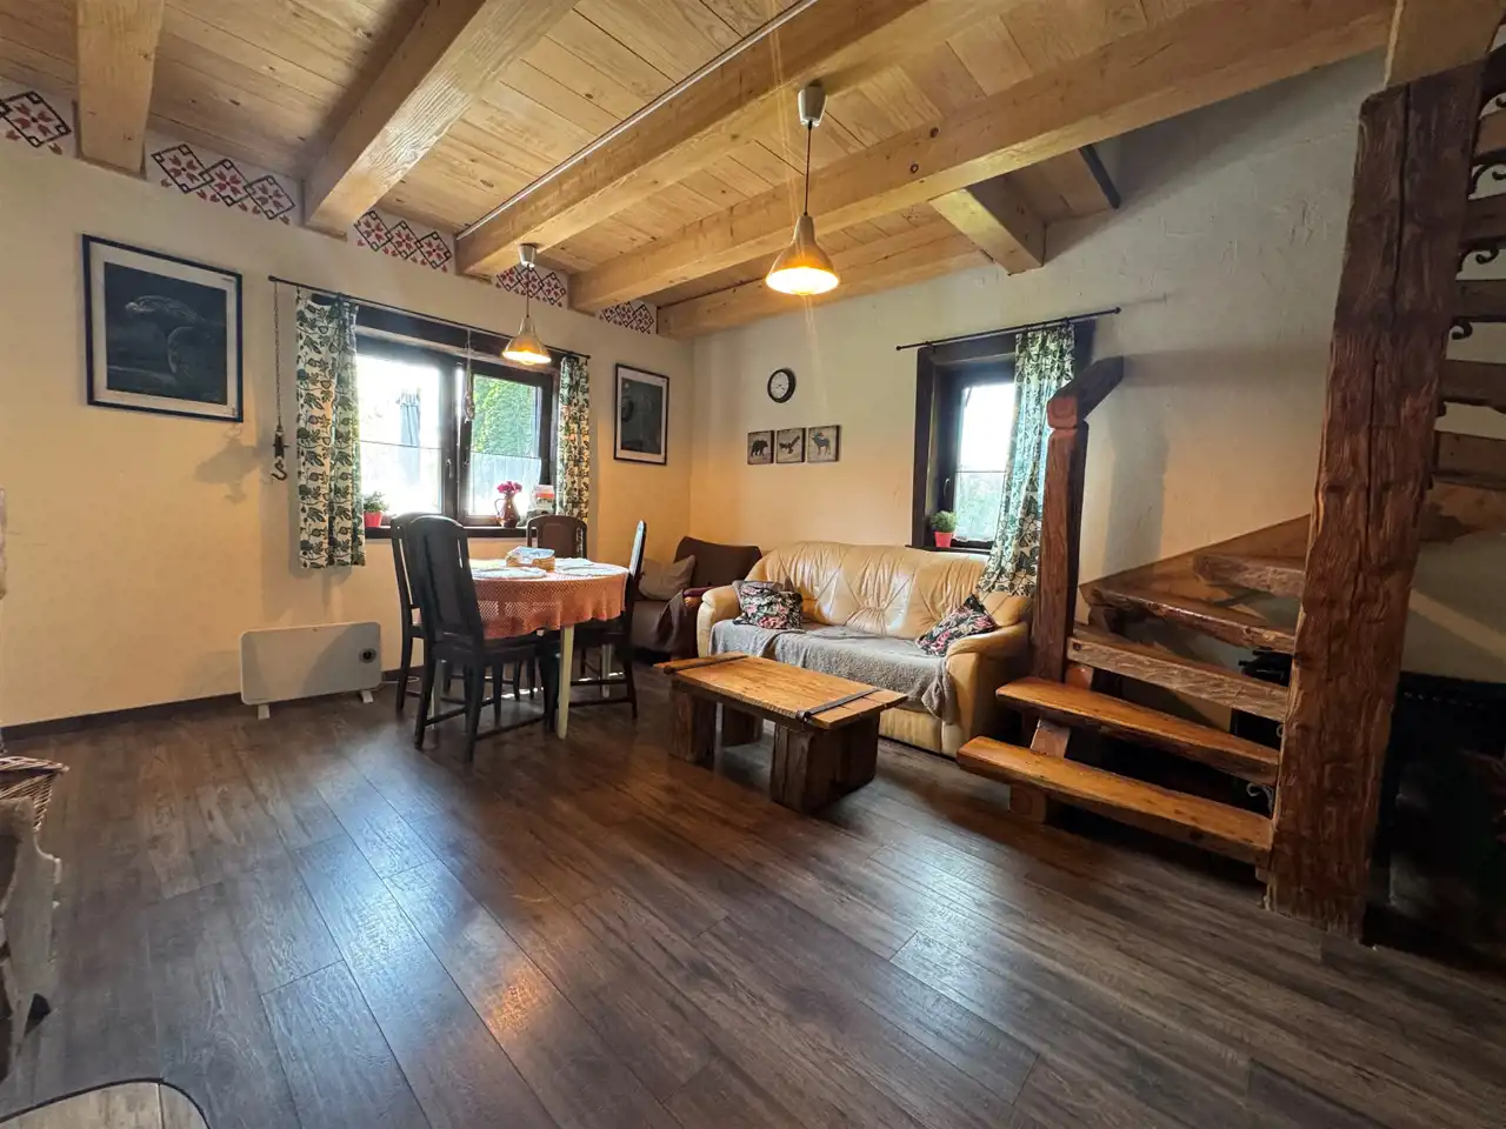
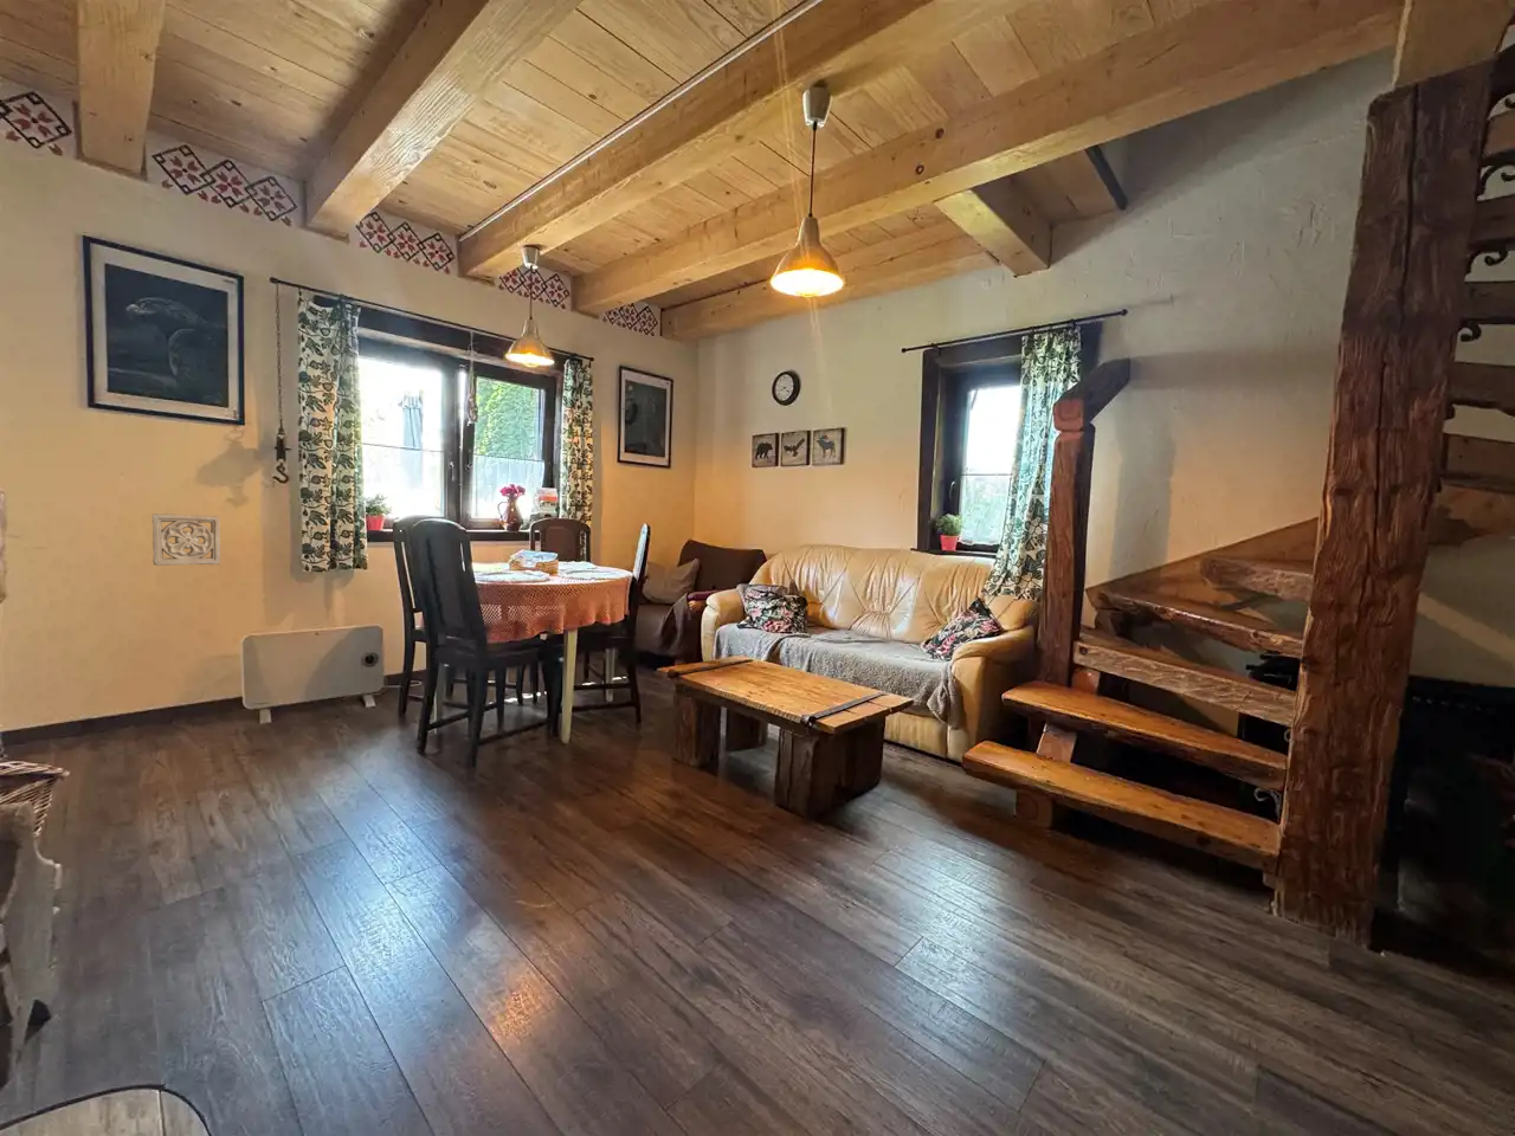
+ wall ornament (186, 539)
